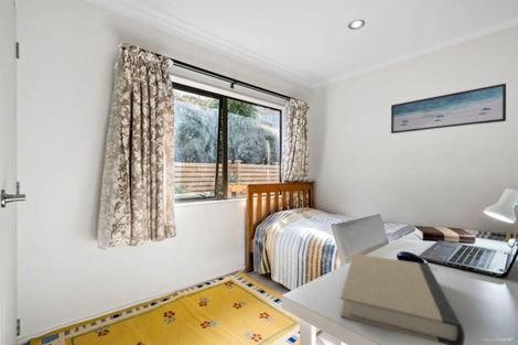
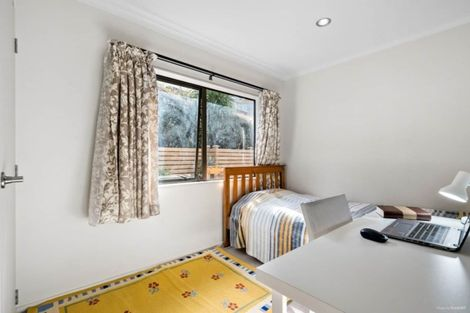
- wall art (440, 111)
- book (391, 287)
